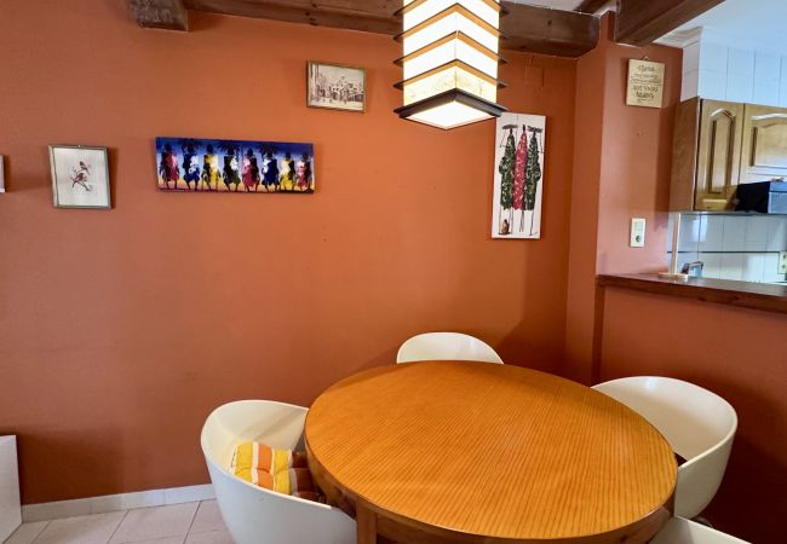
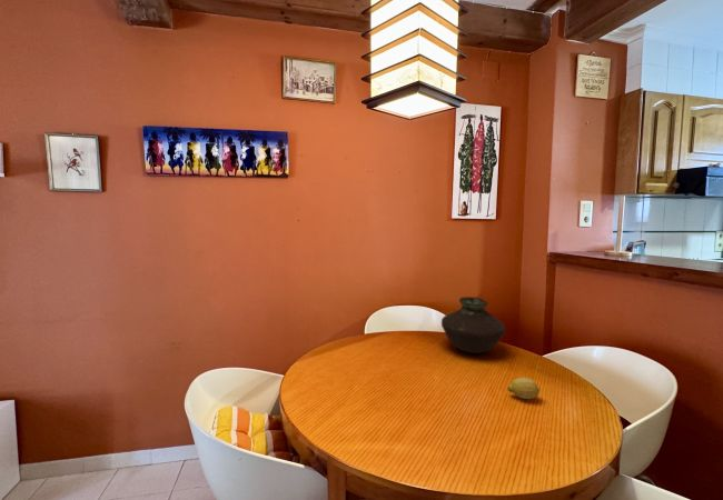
+ fruit (524, 388)
+ vase (472, 324)
